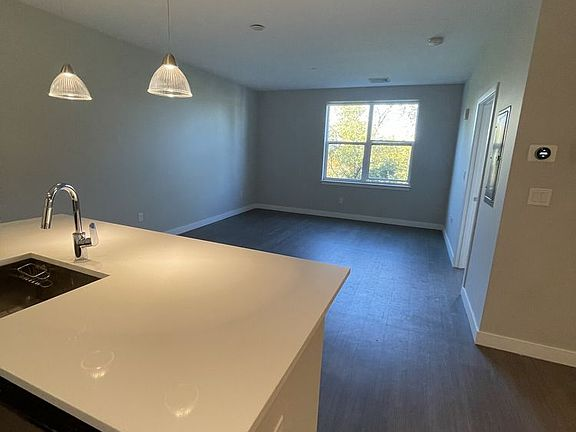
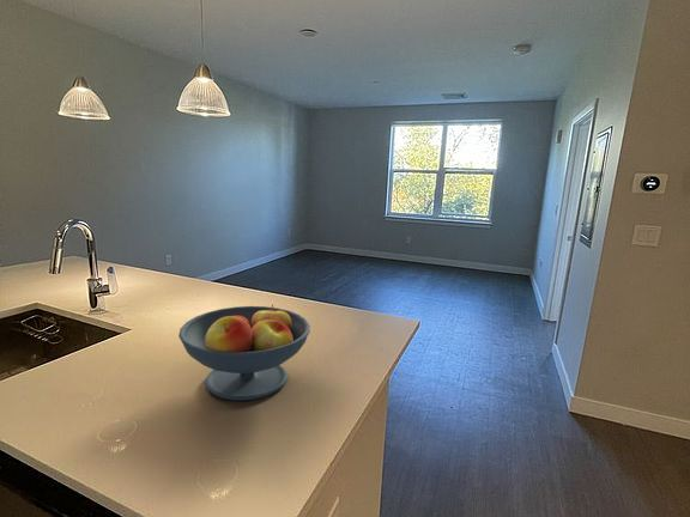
+ fruit bowl (247, 343)
